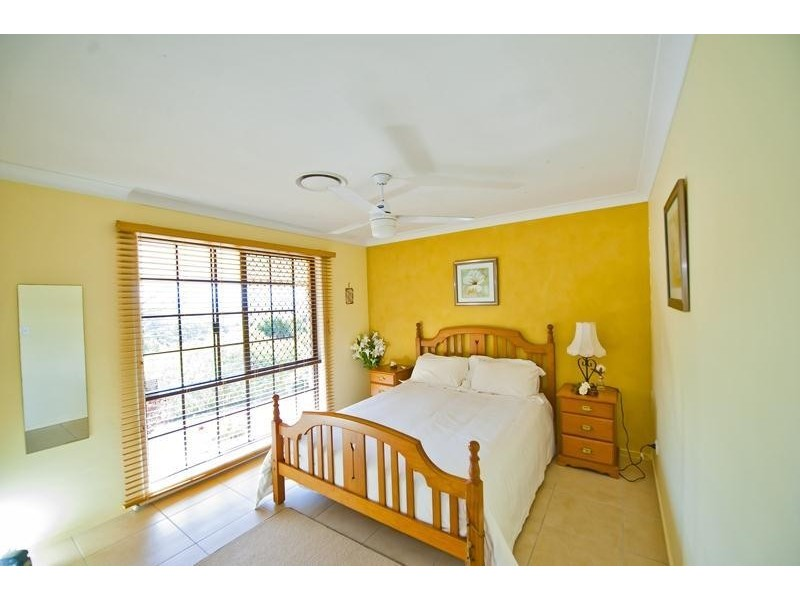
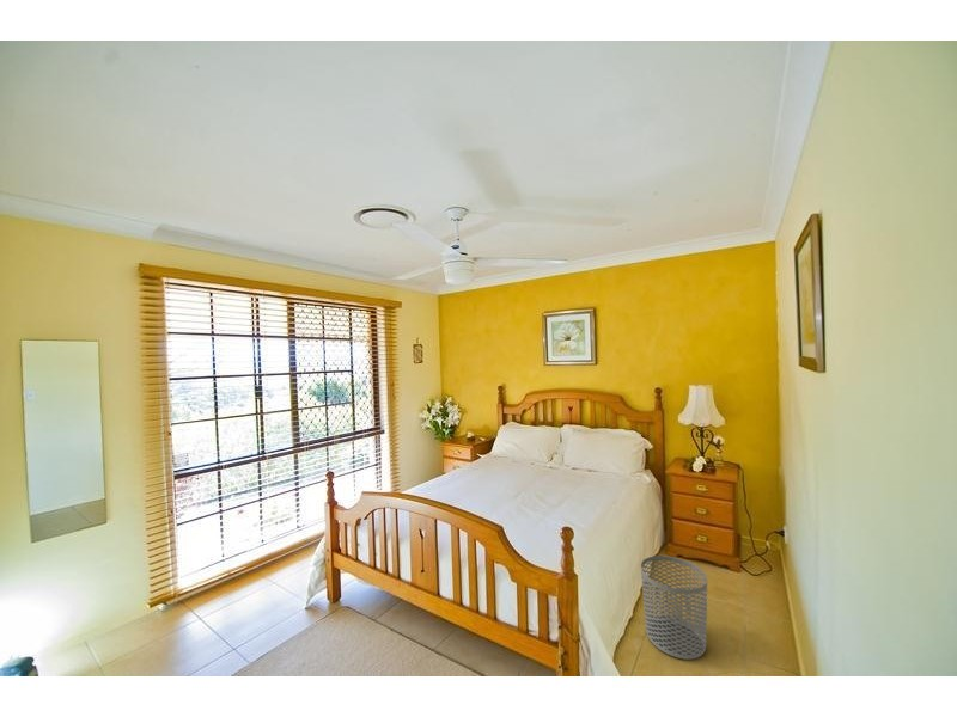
+ waste bin (673, 605)
